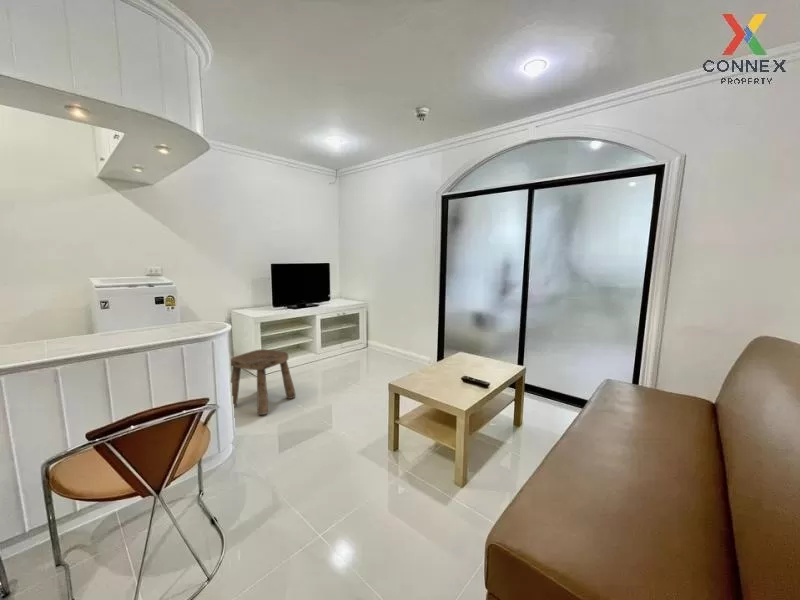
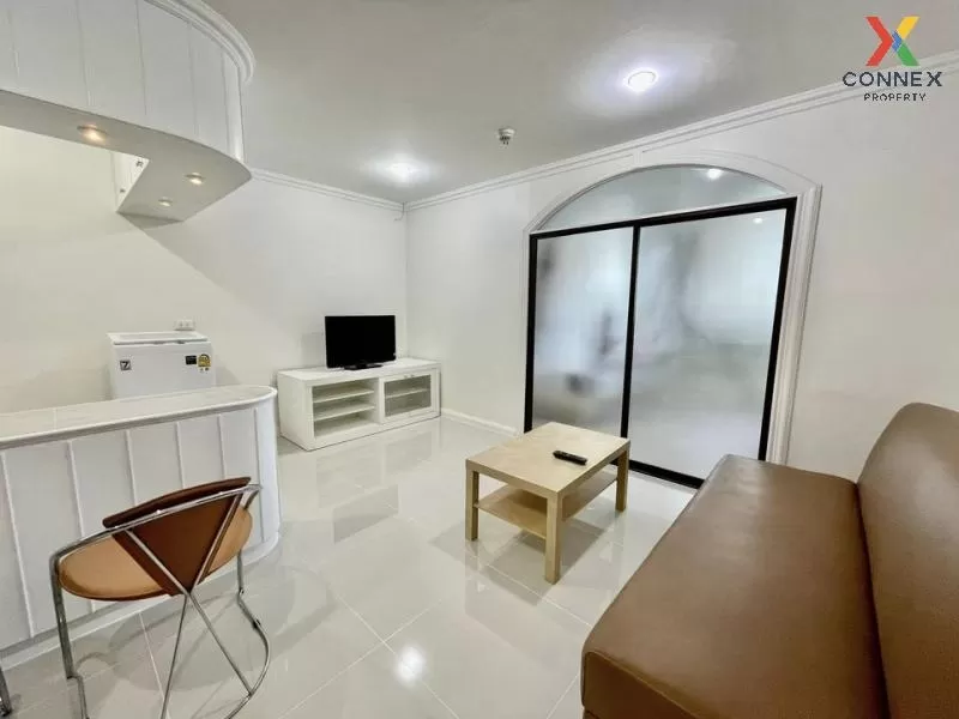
- stool (261, 379)
